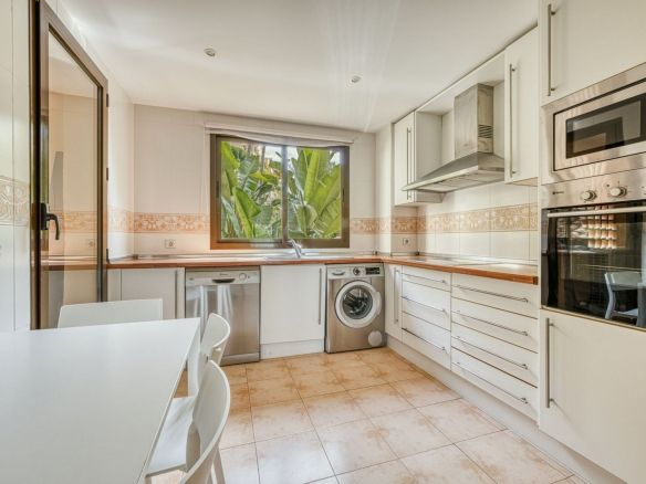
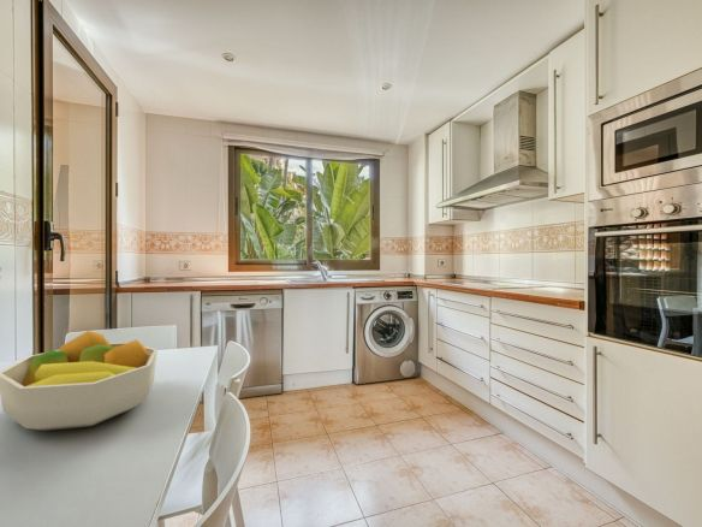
+ fruit bowl (87, 372)
